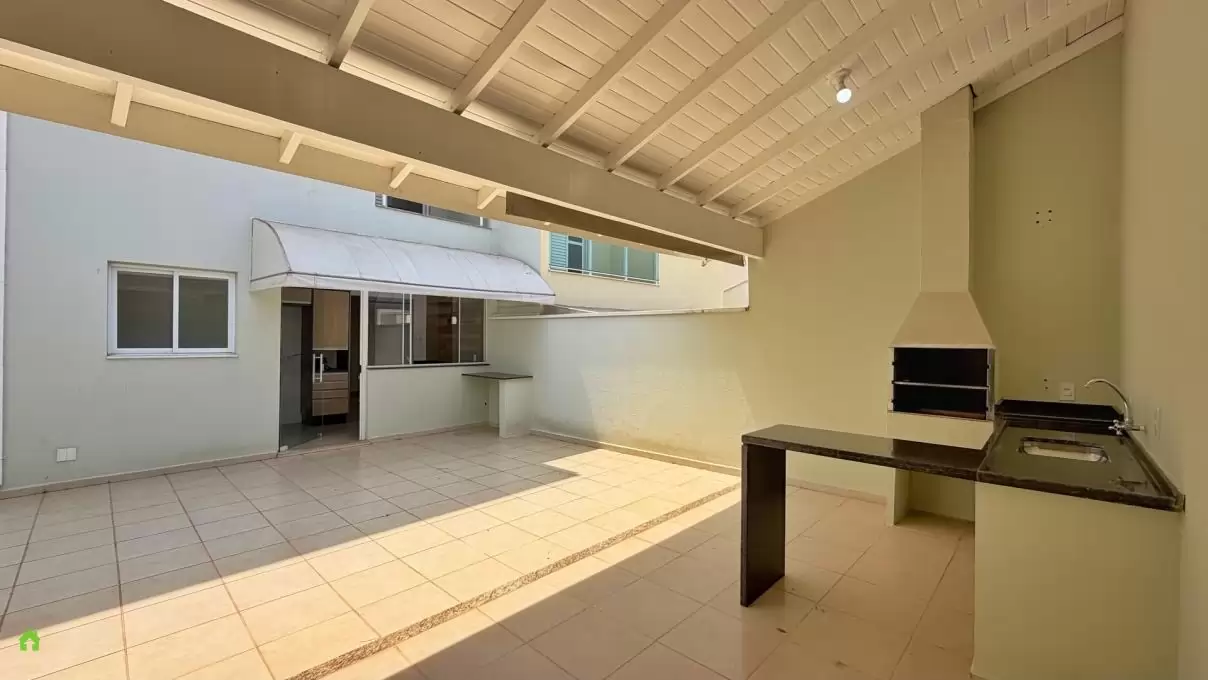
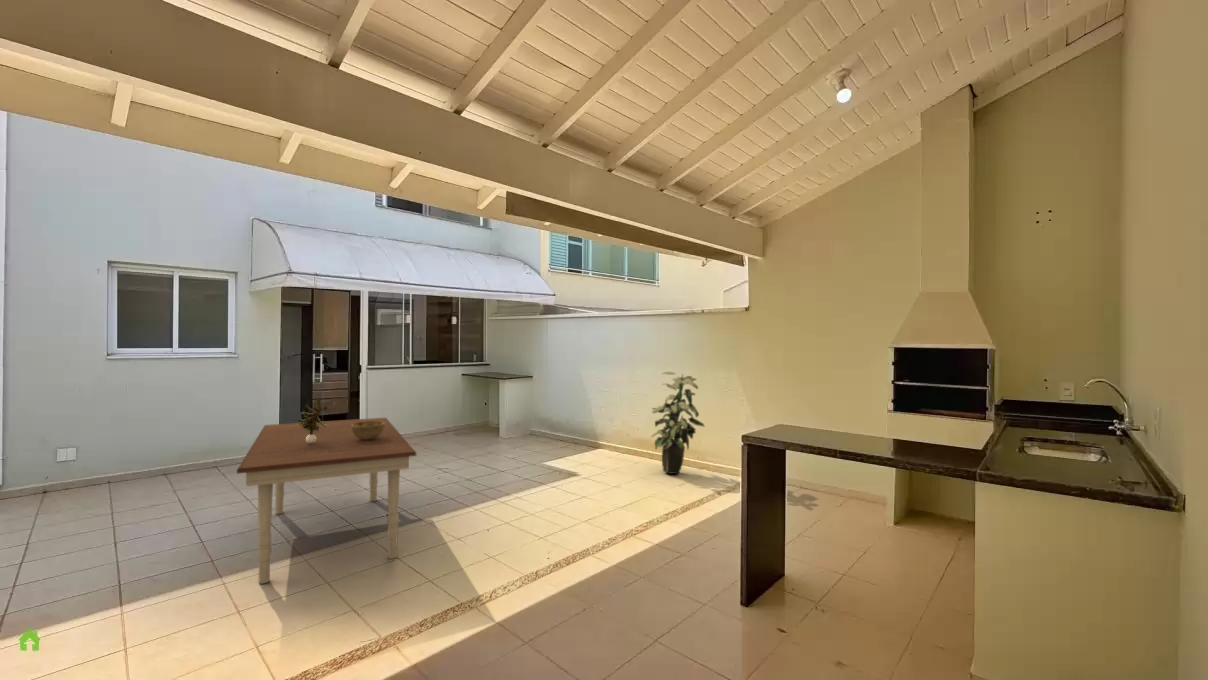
+ decorative bowl (368, 430)
+ dining table (328, 477)
+ indoor plant (674, 421)
+ potted plant (316, 419)
